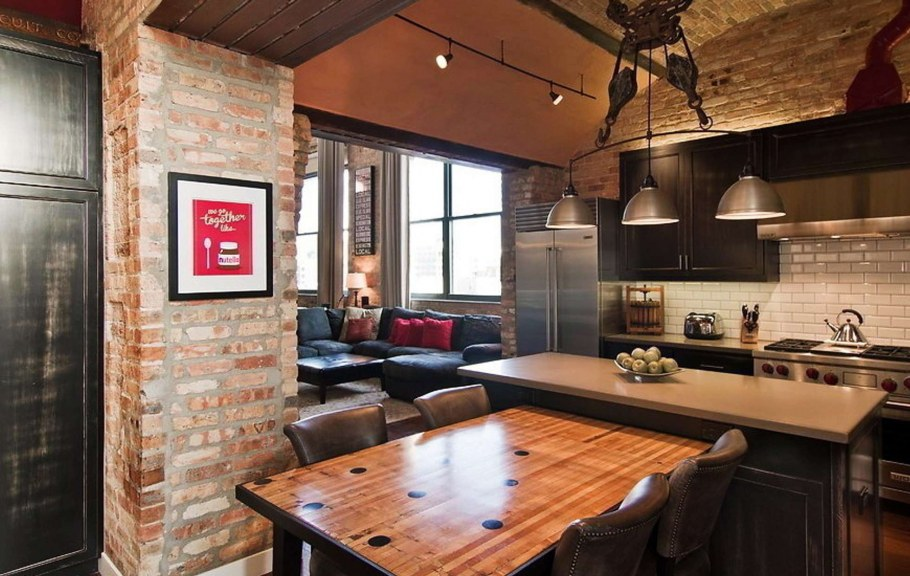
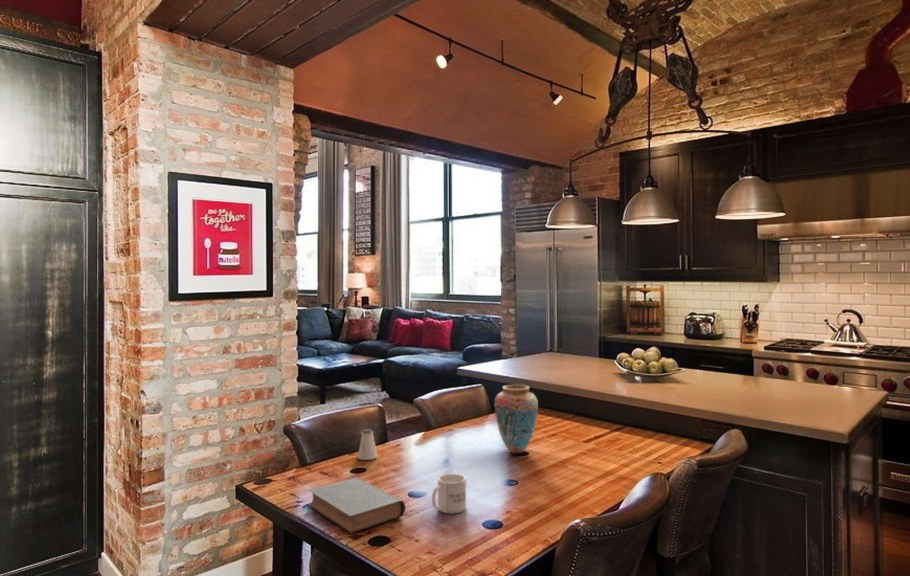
+ saltshaker (367, 443)
+ vase (516, 419)
+ book (355, 502)
+ mug (447, 494)
